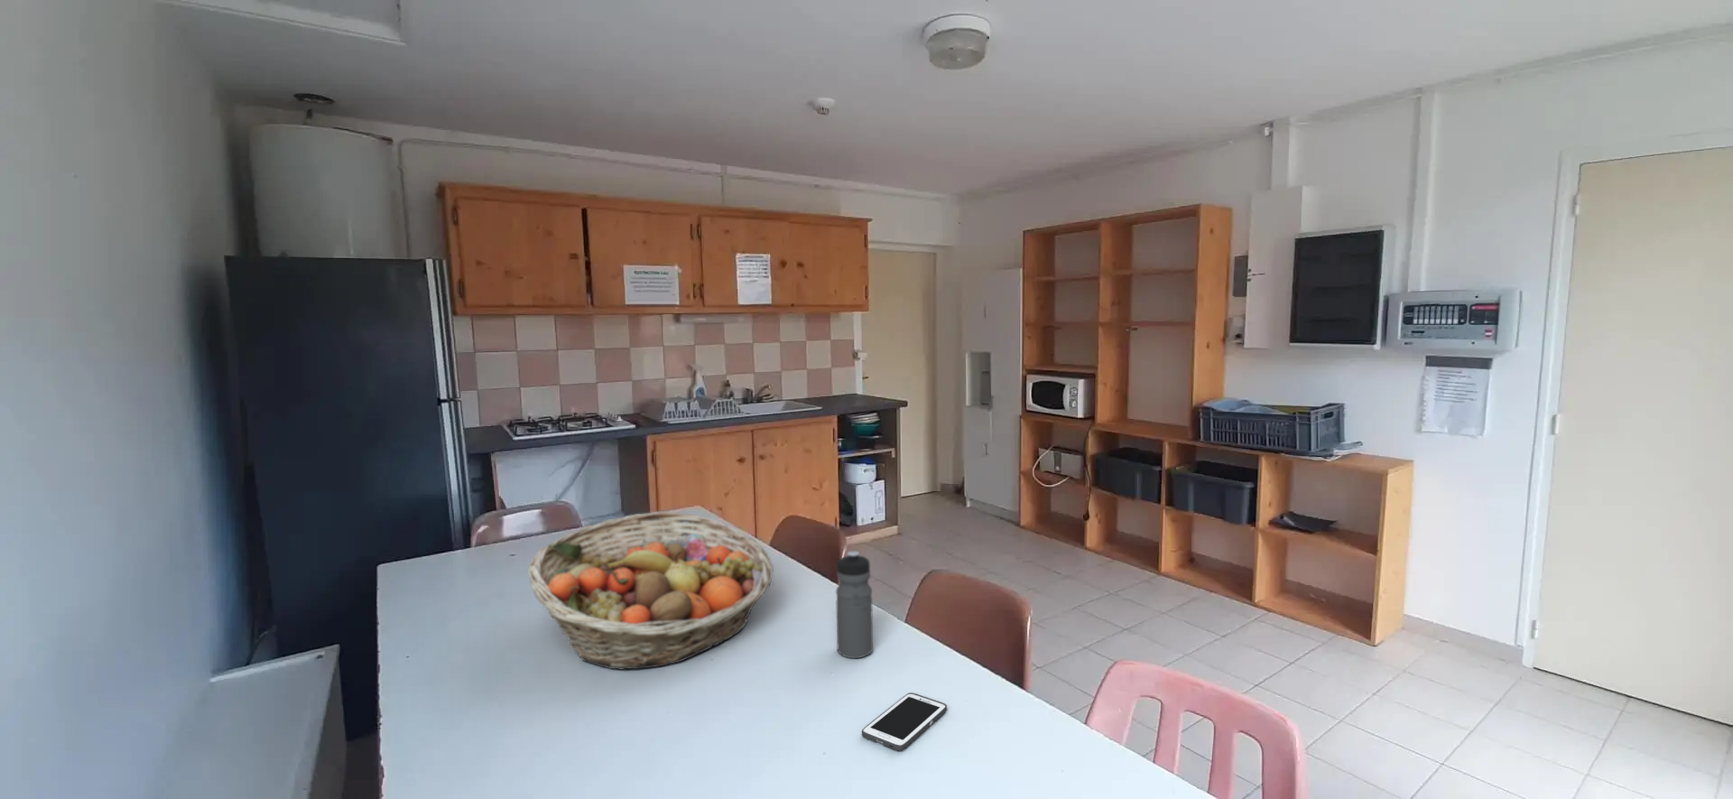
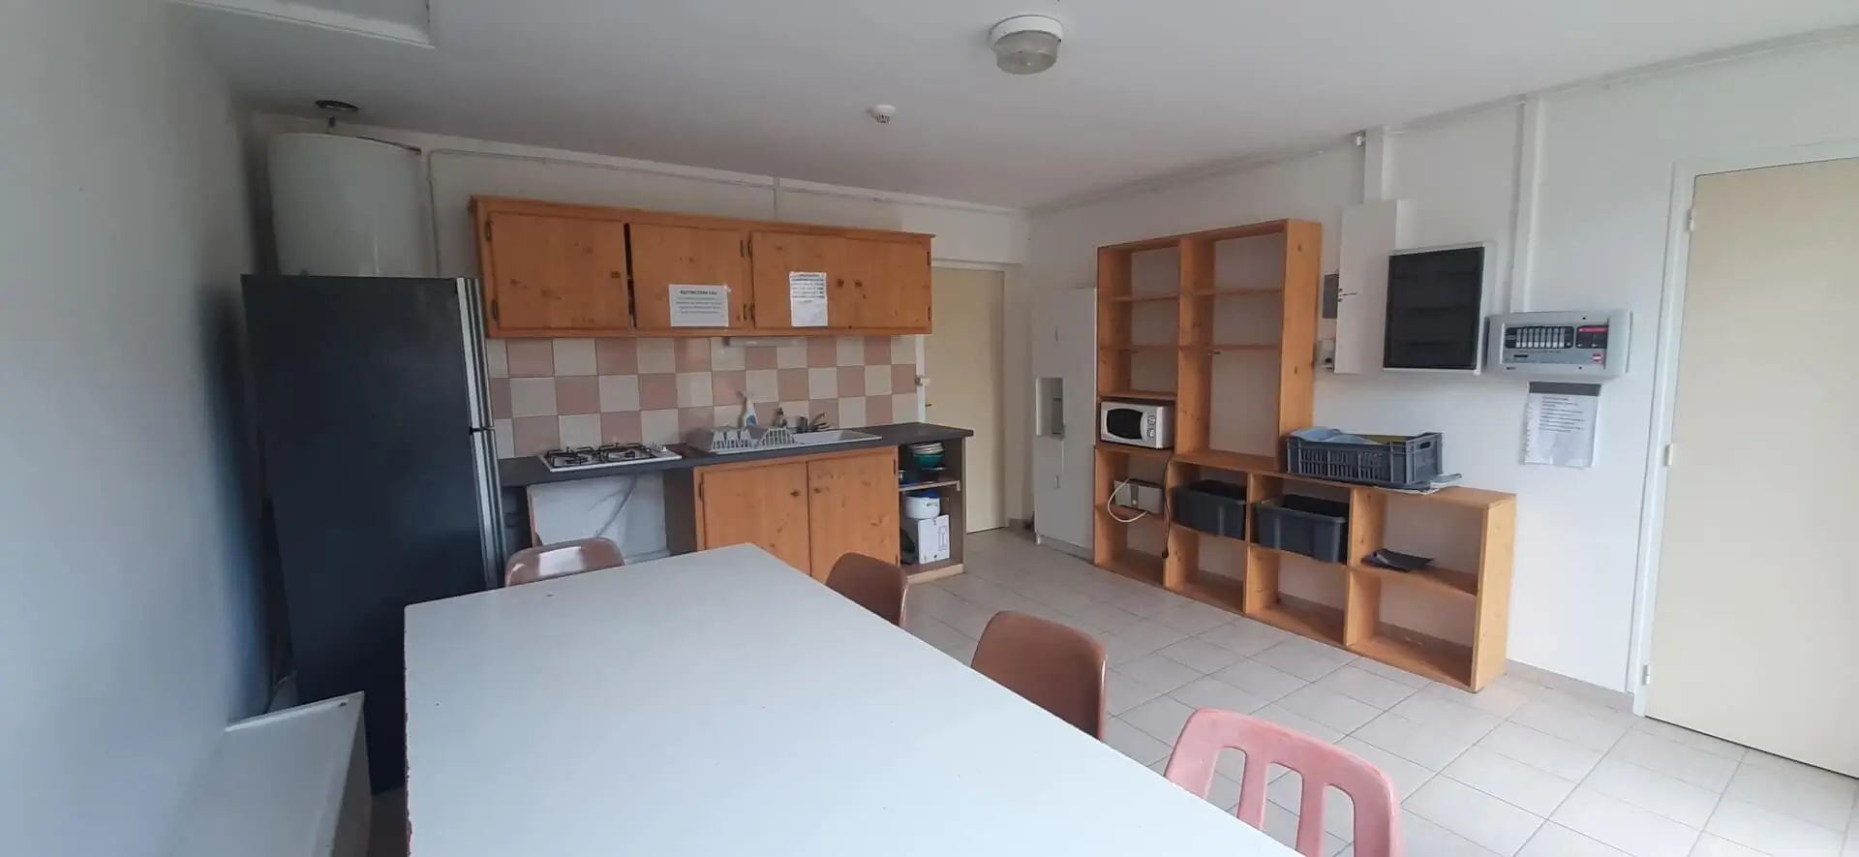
- water bottle (854, 601)
- cell phone (905, 719)
- fruit basket (658, 582)
